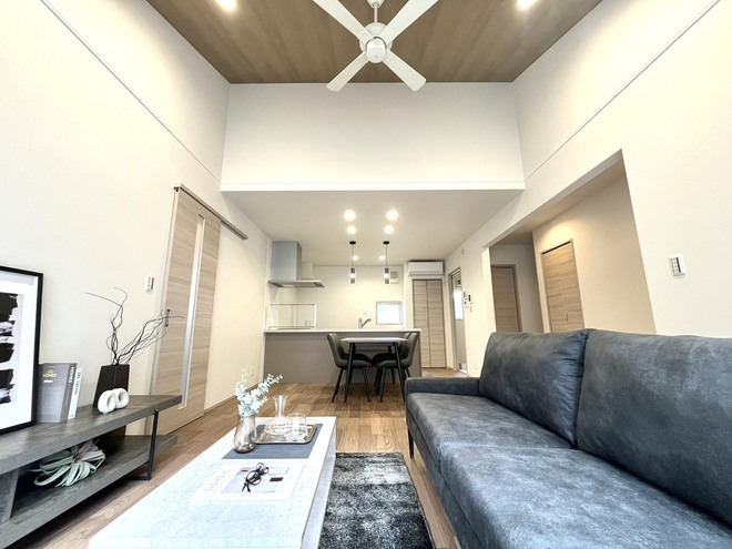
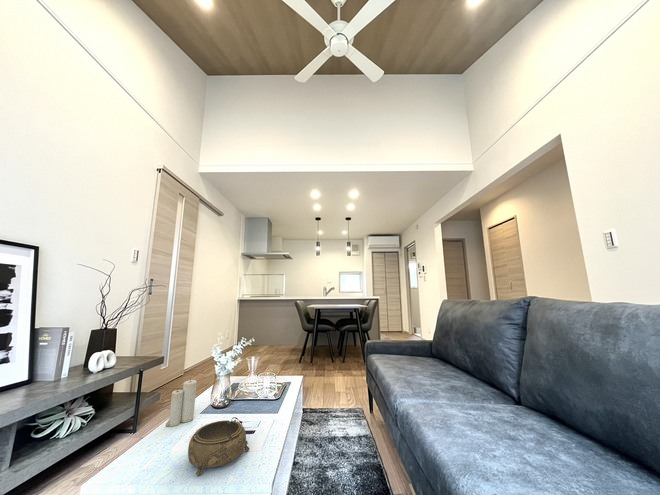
+ decorative bowl (220, 442)
+ candle (184, 398)
